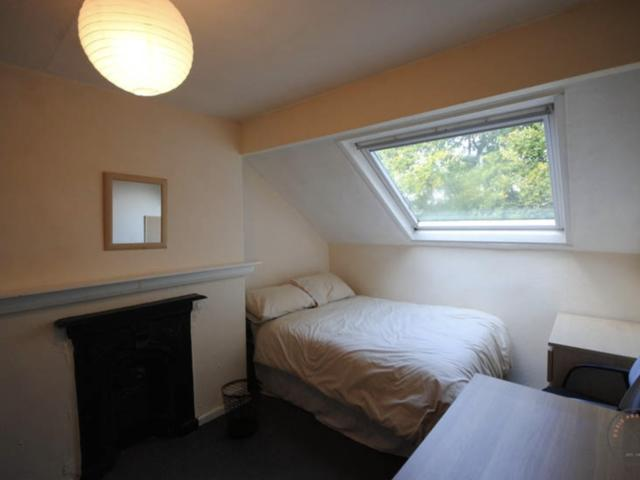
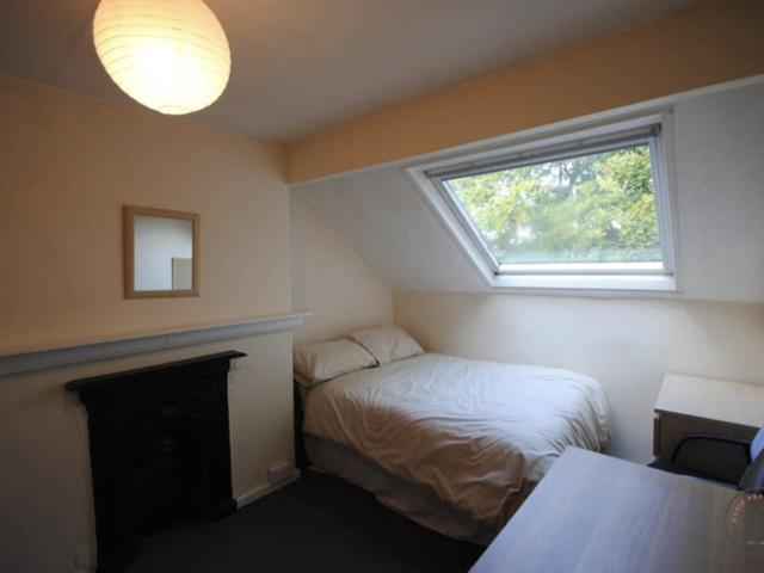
- wastebasket (242, 407)
